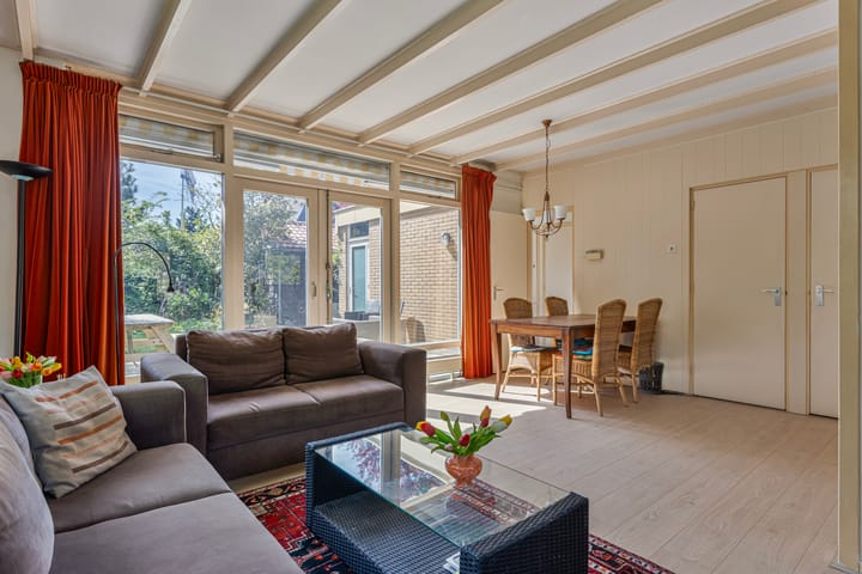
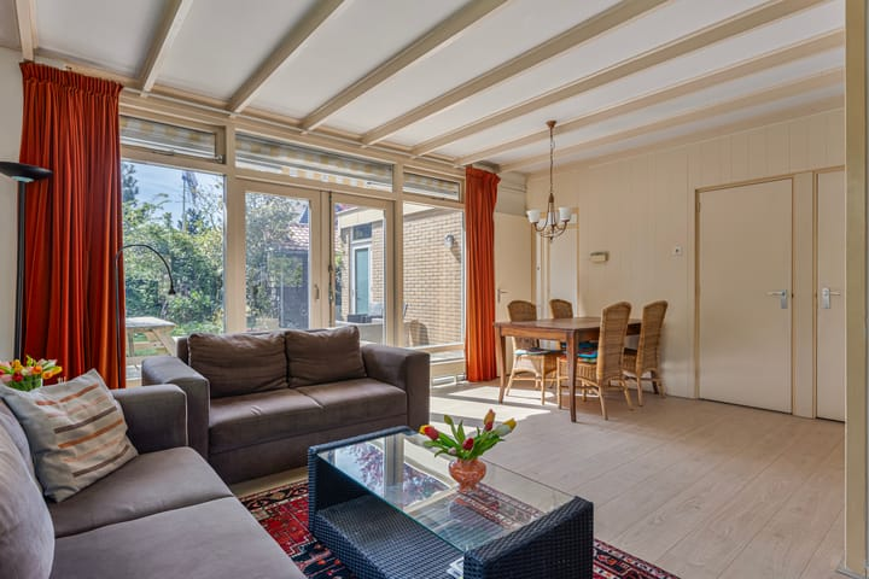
- wastebasket (650, 377)
